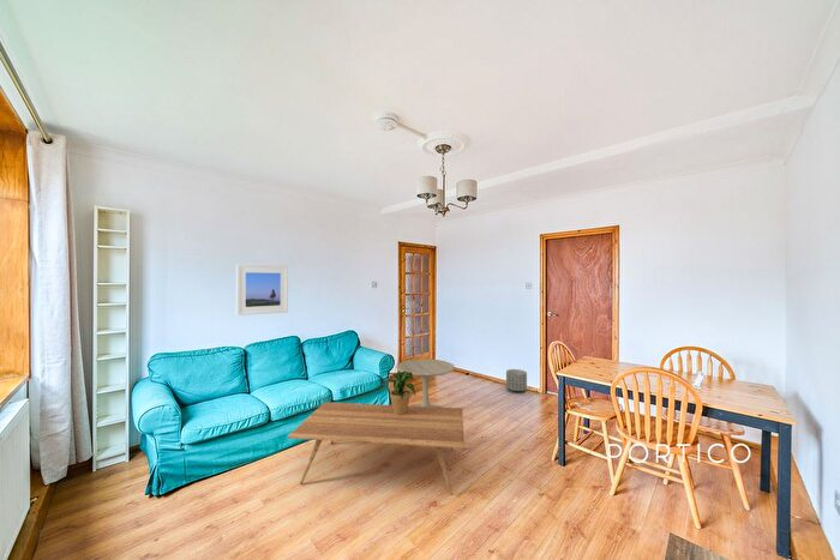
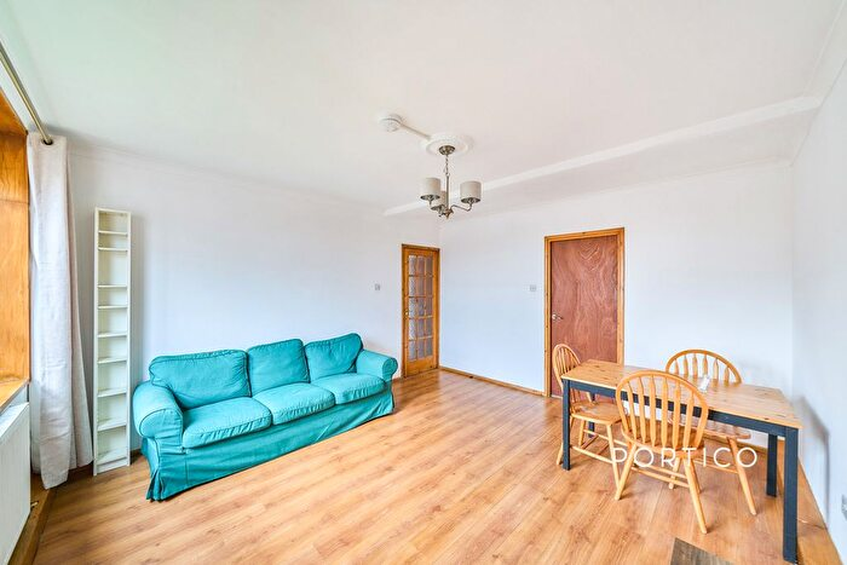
- side table (425, 391)
- potted plant (400, 392)
- coffee table (383, 442)
- planter (516, 380)
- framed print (263, 289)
